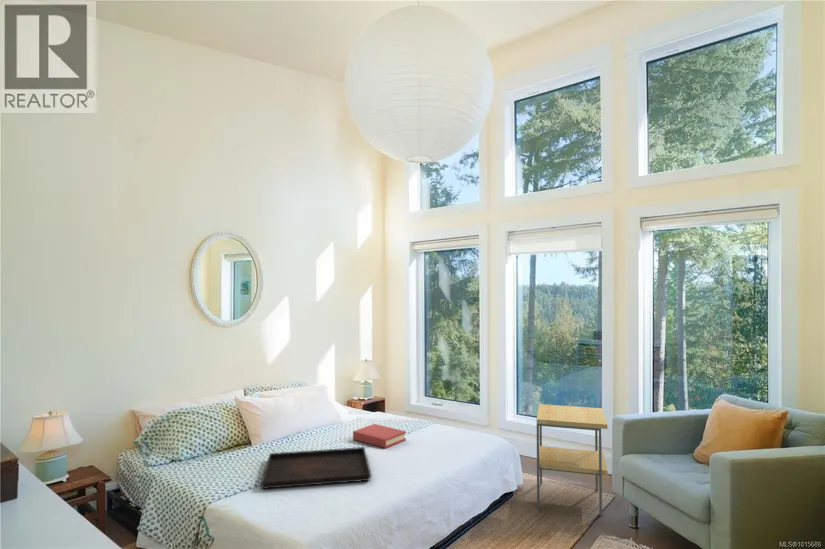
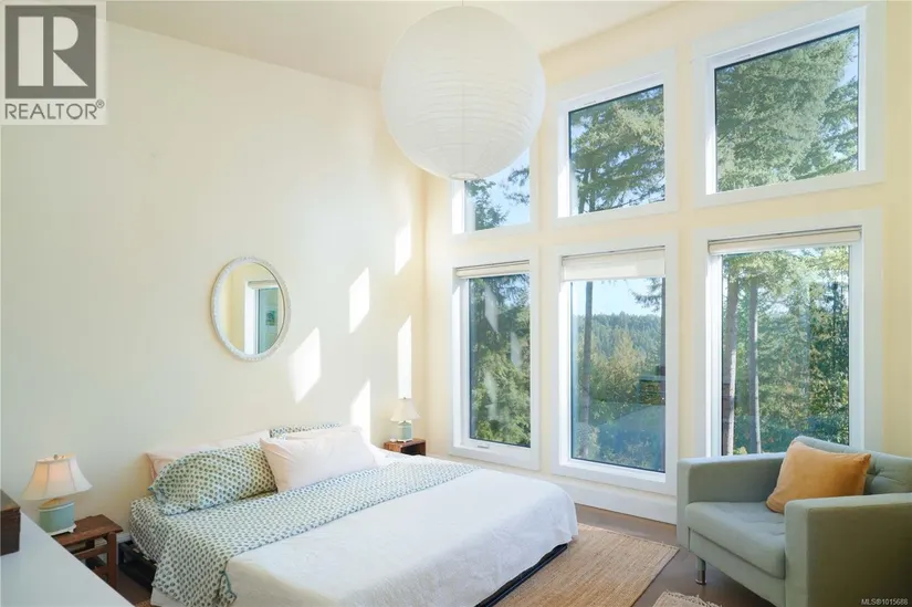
- side table (571, 456)
- hardback book (379, 435)
- serving tray (317, 466)
